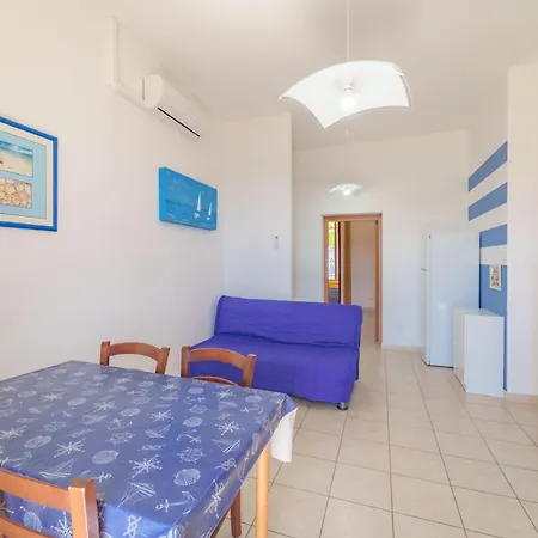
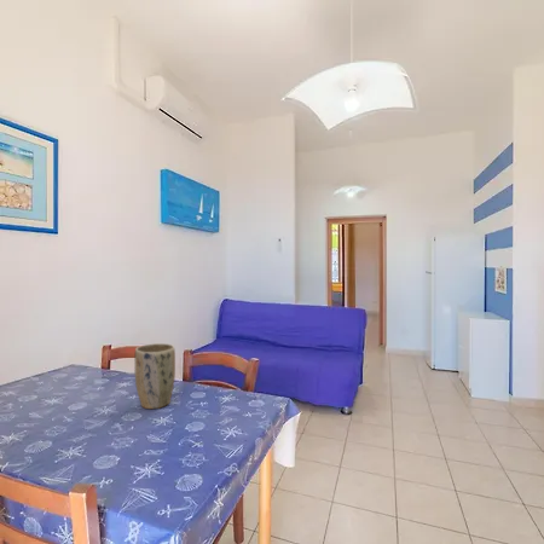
+ plant pot (155, 375)
